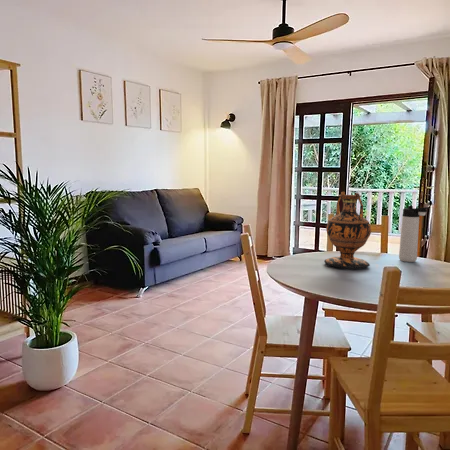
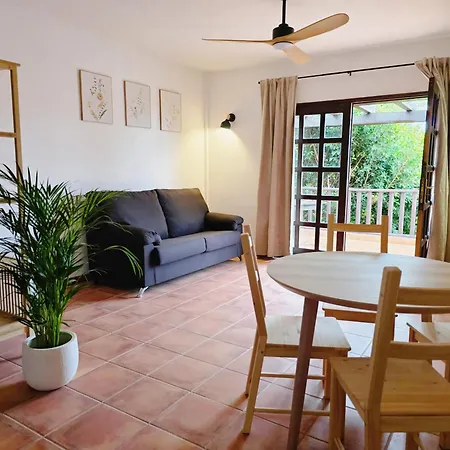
- vase (348, 229)
- thermos bottle (413, 233)
